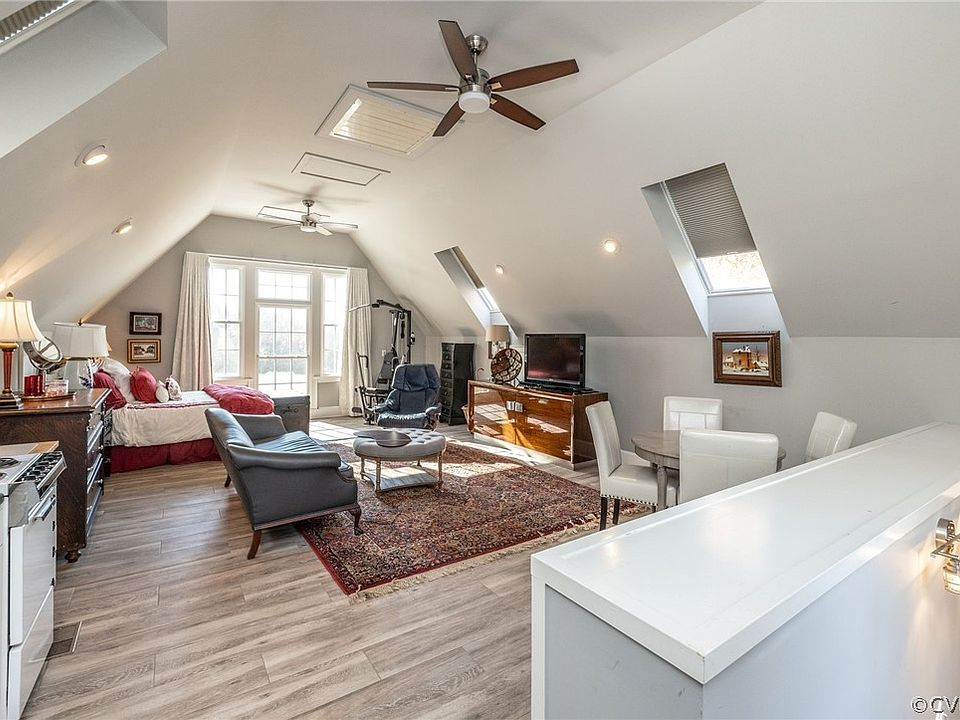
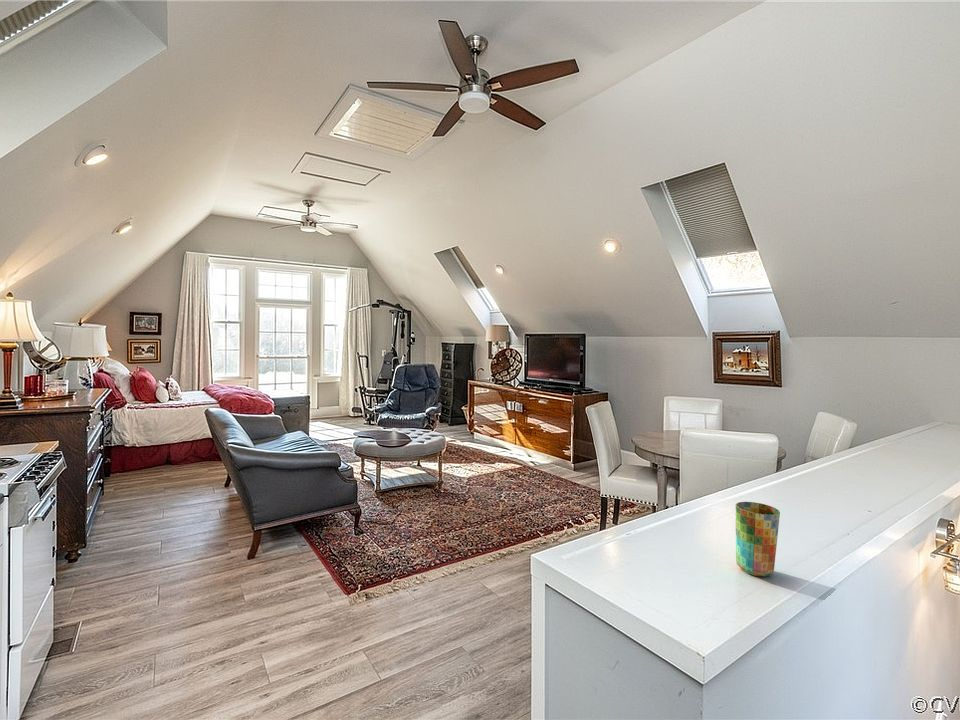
+ cup (755, 539)
